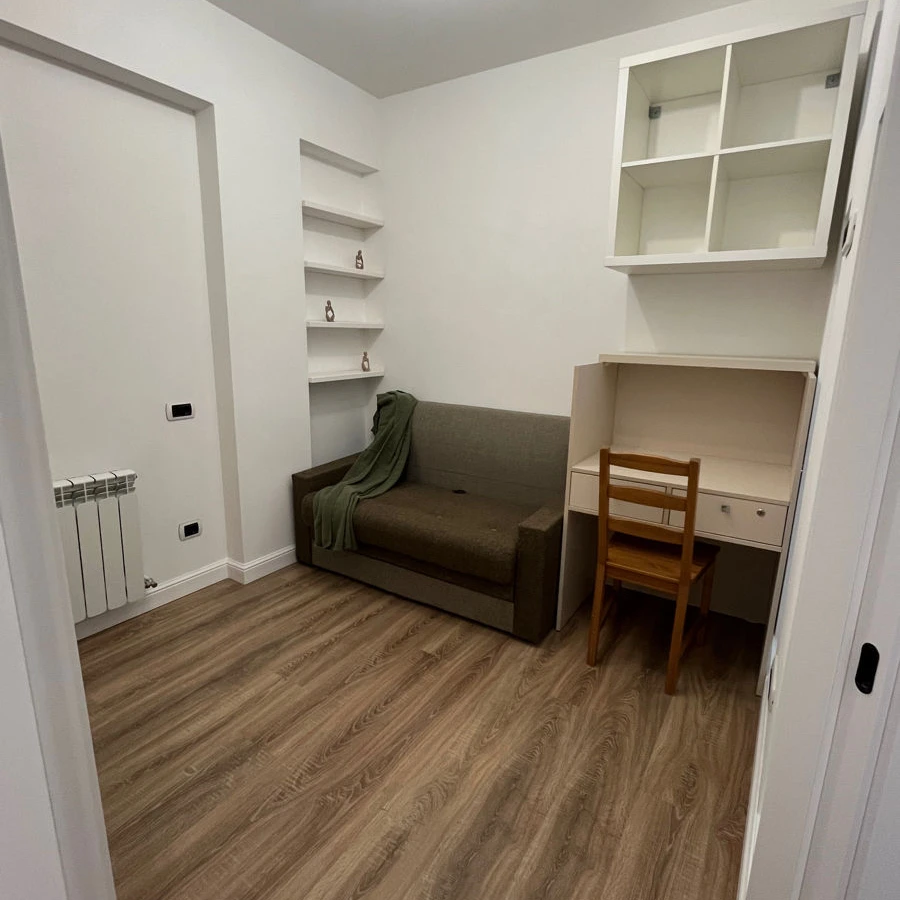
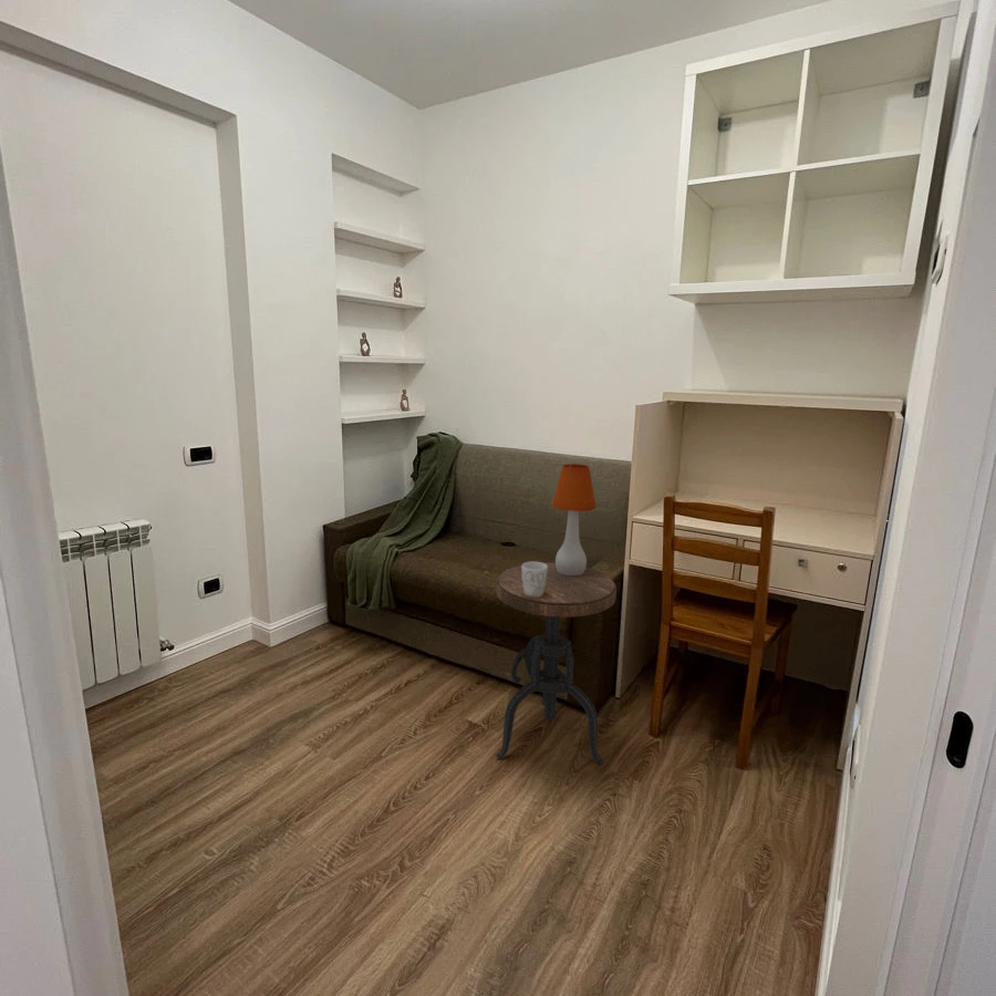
+ side table (552, 664)
+ table lamp (572, 519)
+ mug (535, 578)
